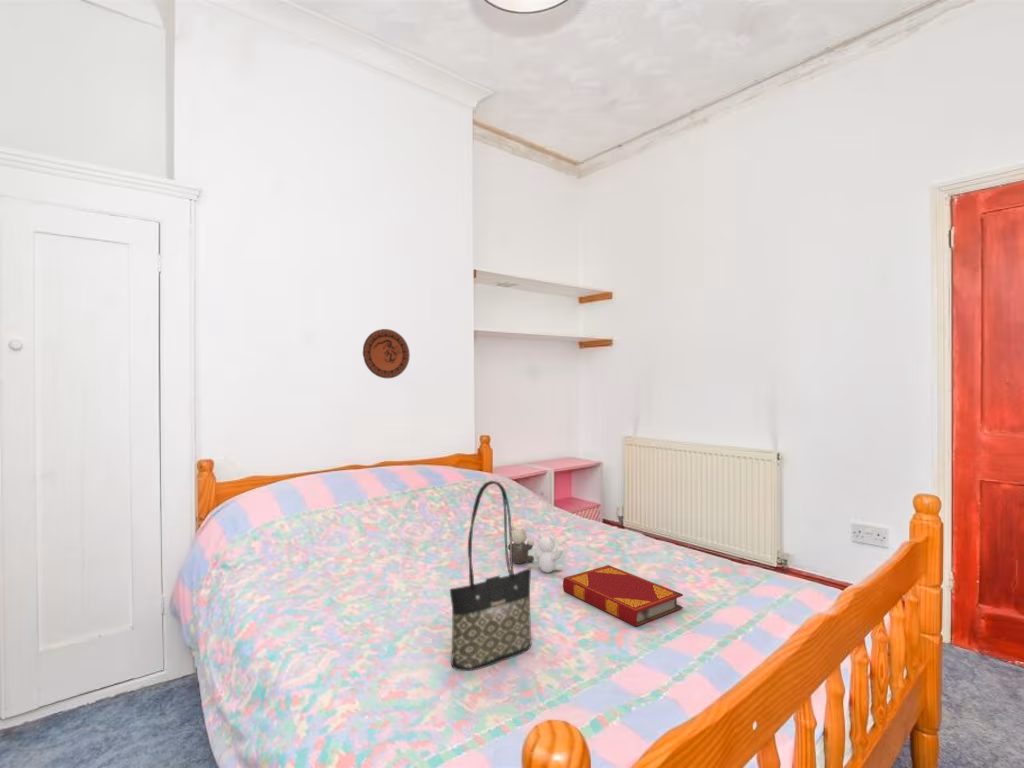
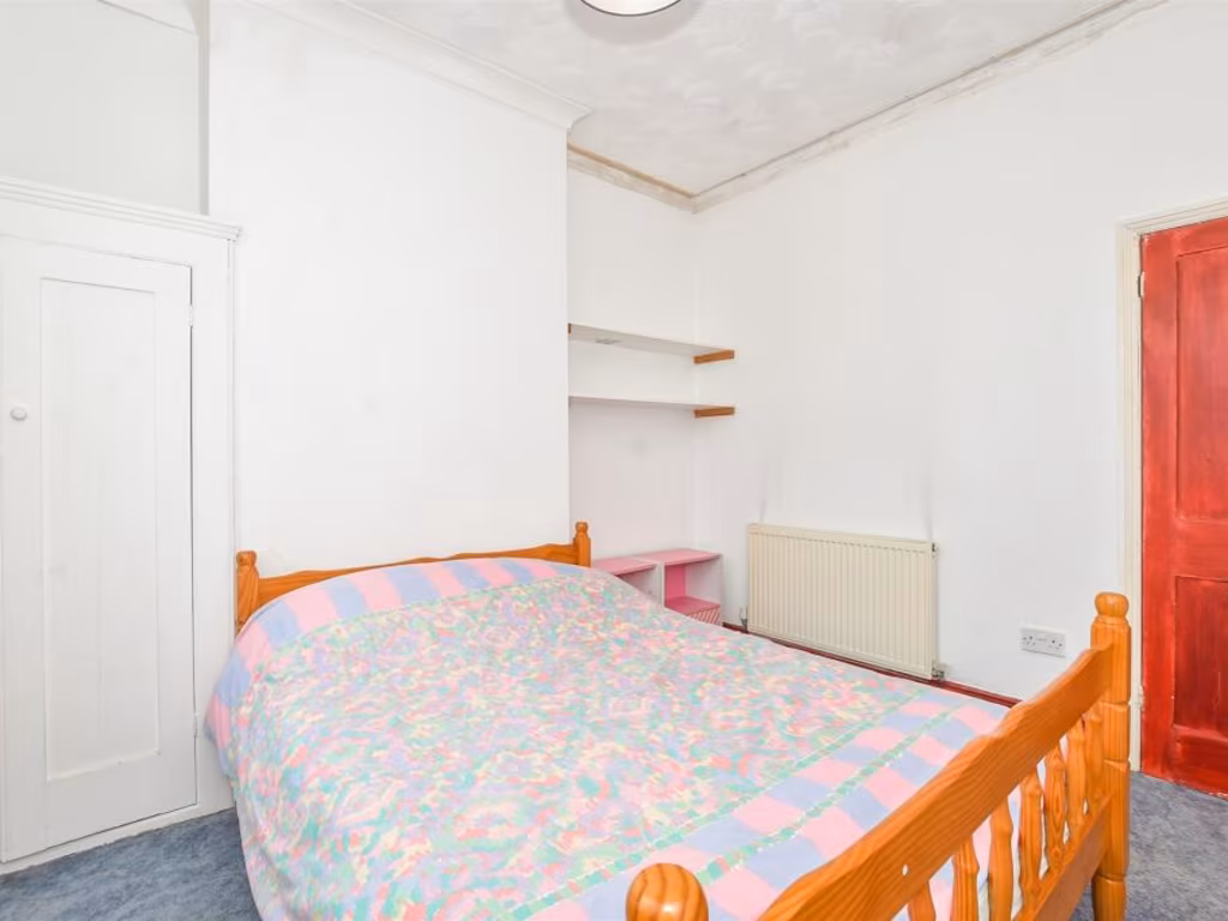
- hardback book (620, 592)
- decorative plate (386, 353)
- tote bag (495, 576)
- teddy bear (532, 546)
